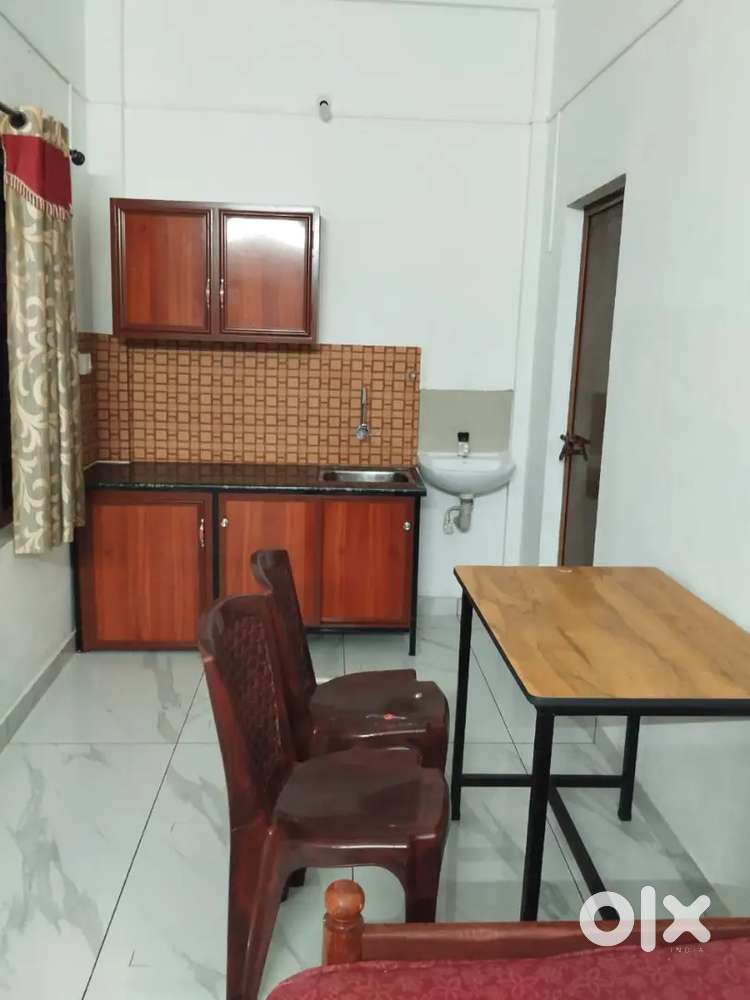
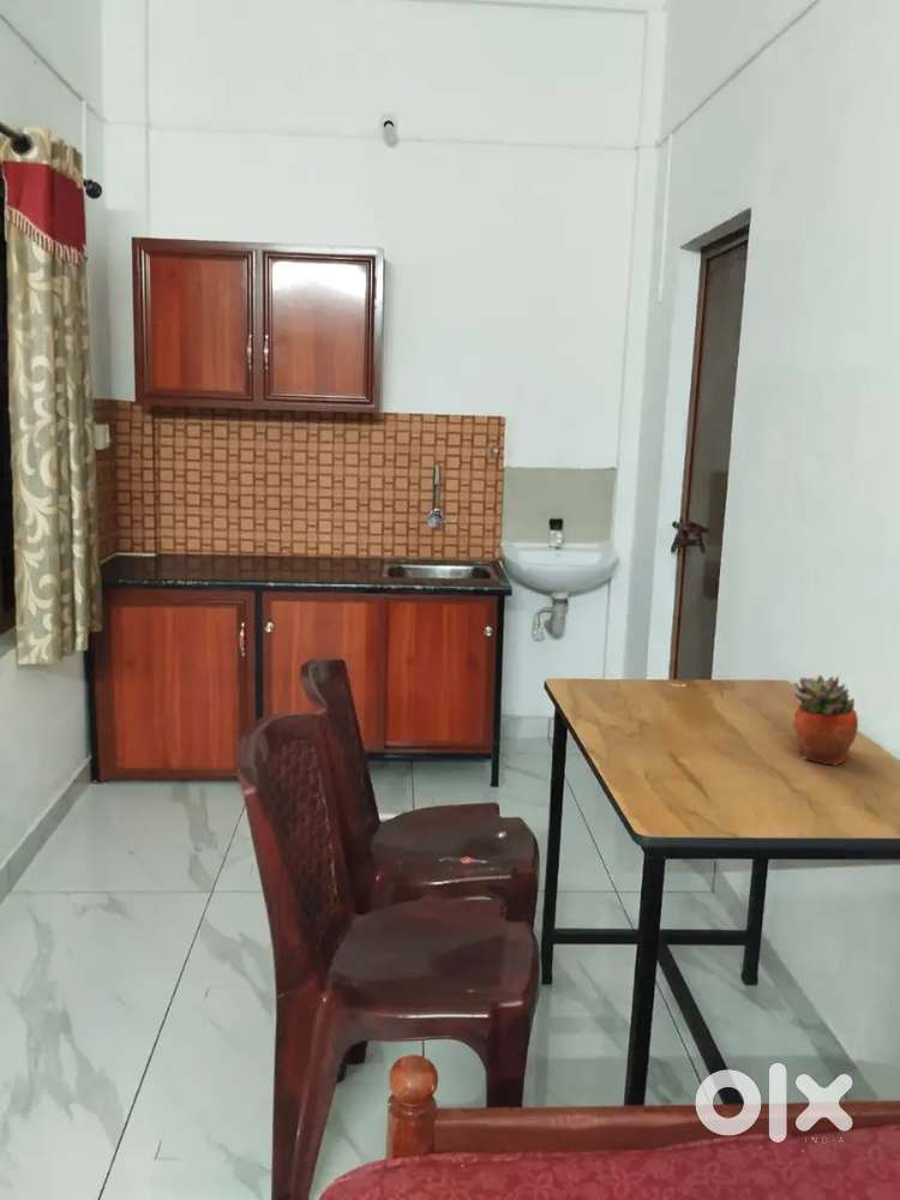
+ succulent planter (823, 714)
